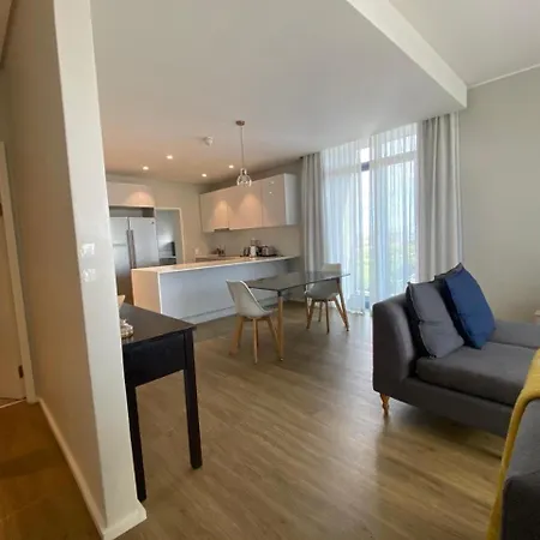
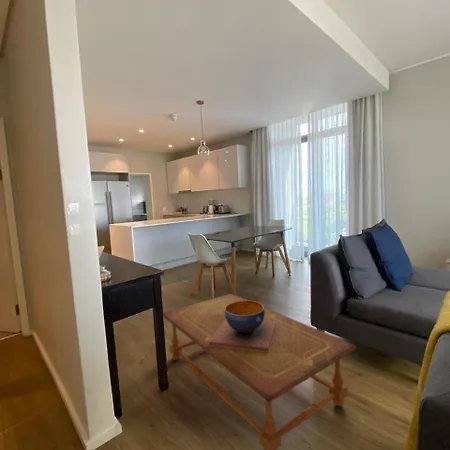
+ coffee table (244, 352)
+ decorative bowl (244, 320)
